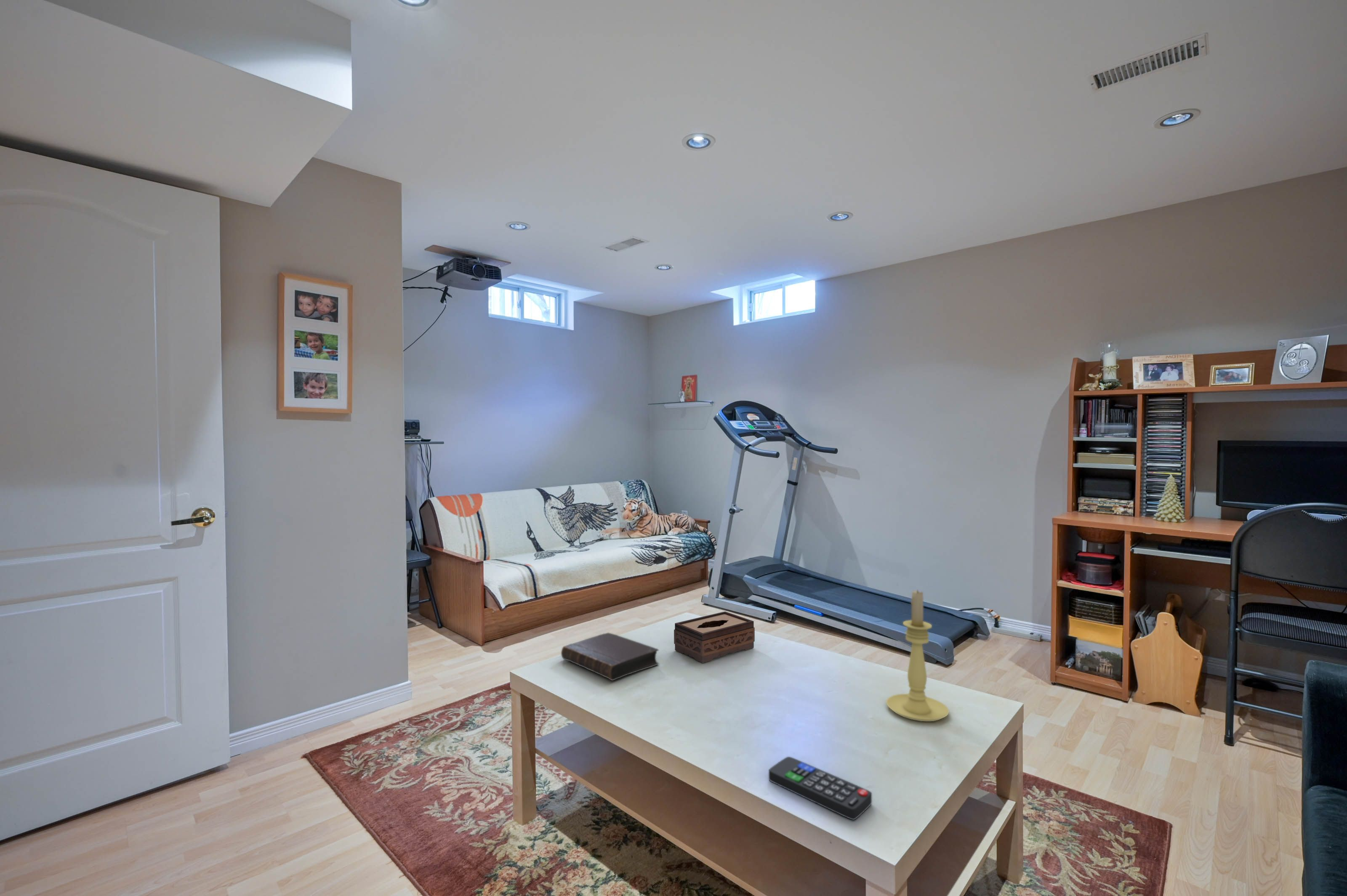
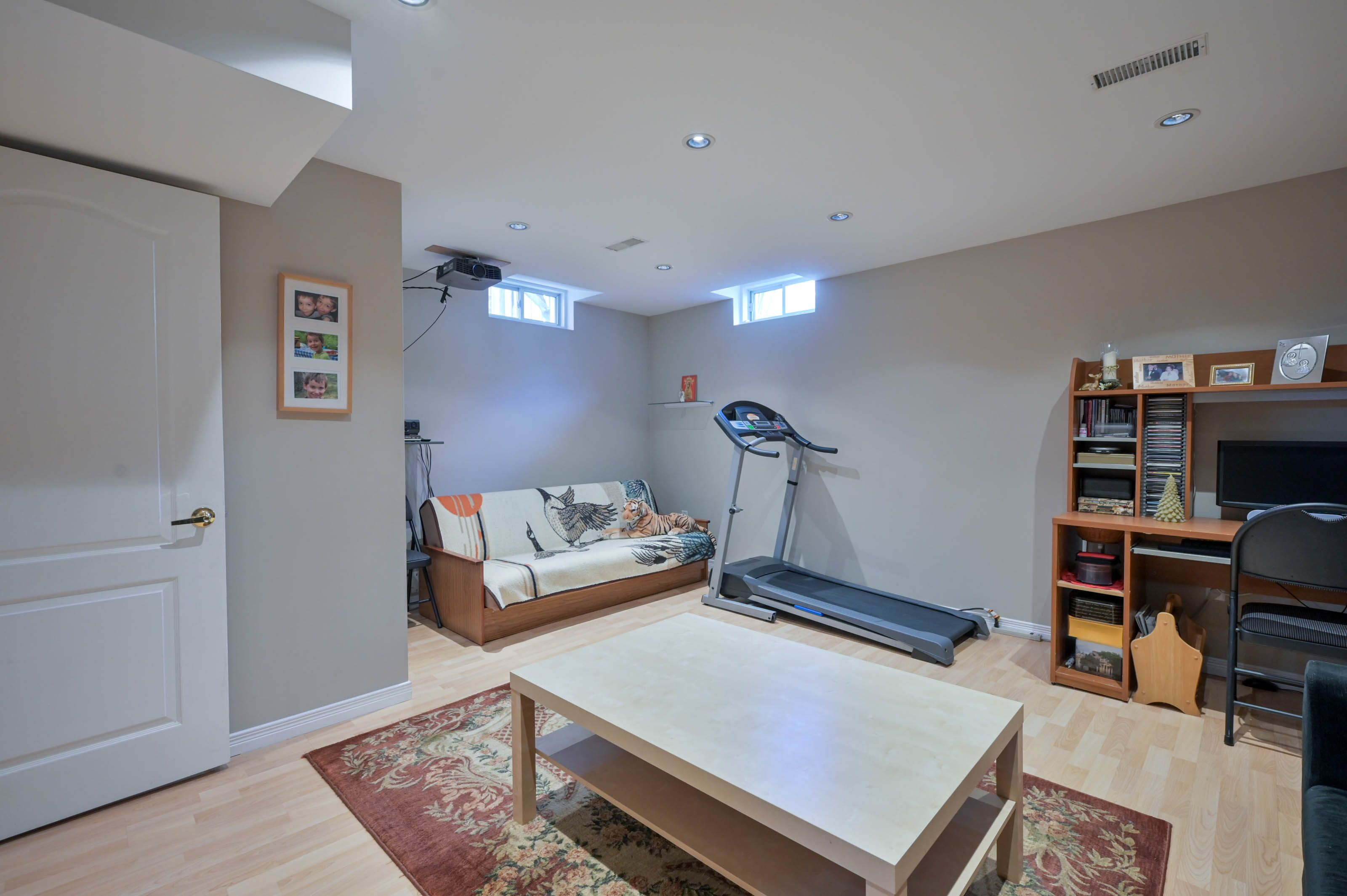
- book (610, 654)
- tissue box (714, 635)
- candle holder (917, 650)
- remote control (818, 785)
